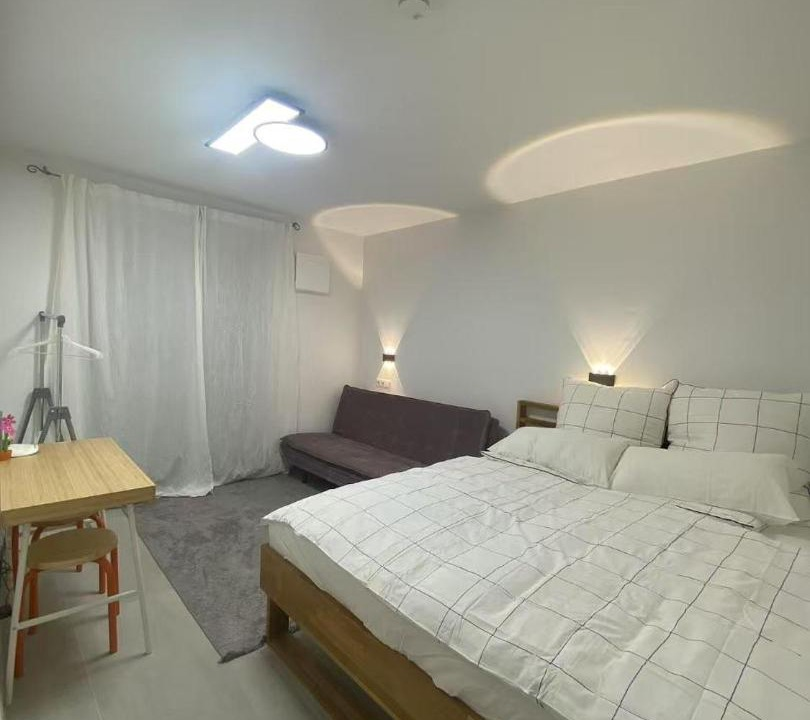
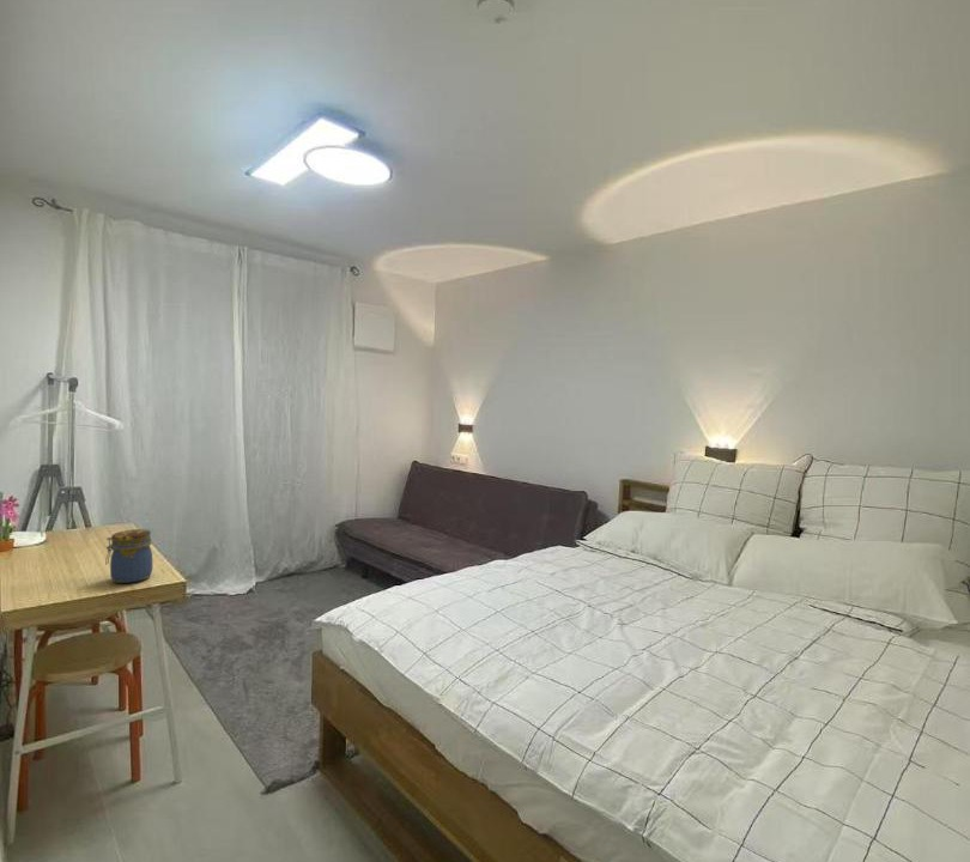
+ jar (129, 554)
